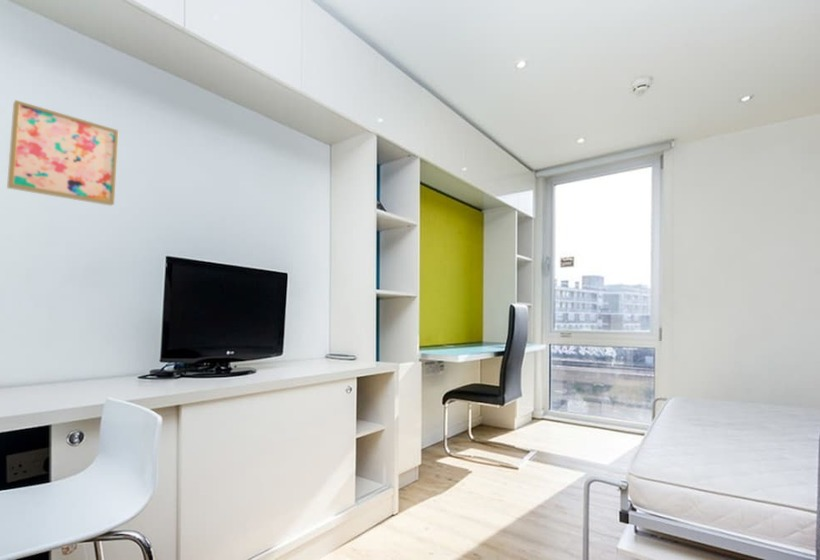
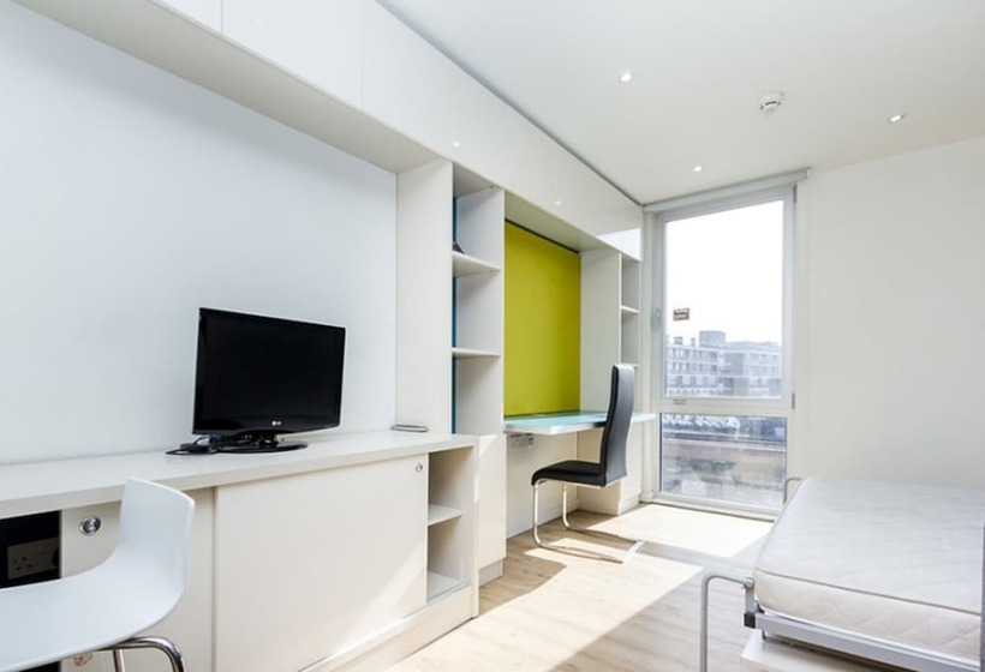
- wall art (66, 157)
